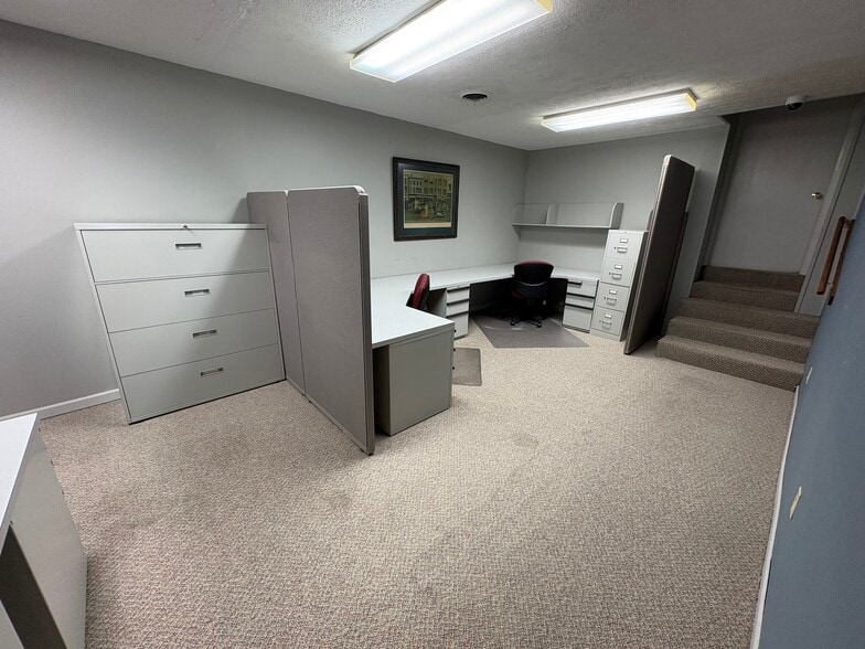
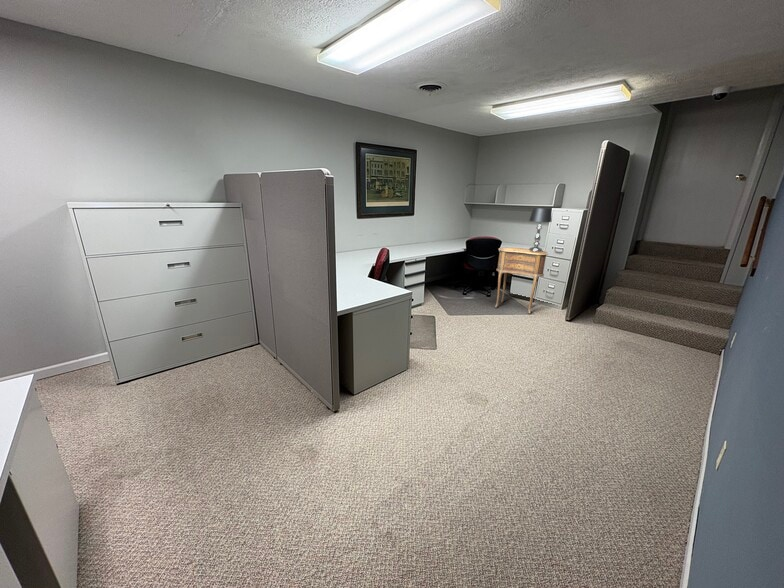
+ side table (518, 274)
+ table lamp (538, 230)
